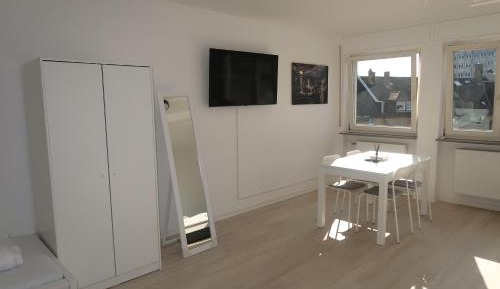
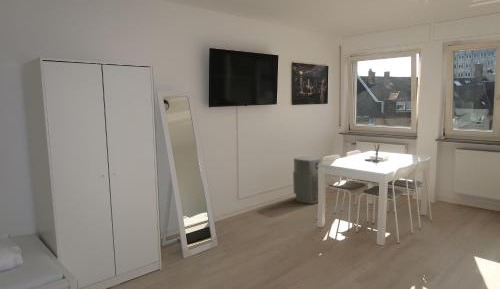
+ air purifier (307, 179)
